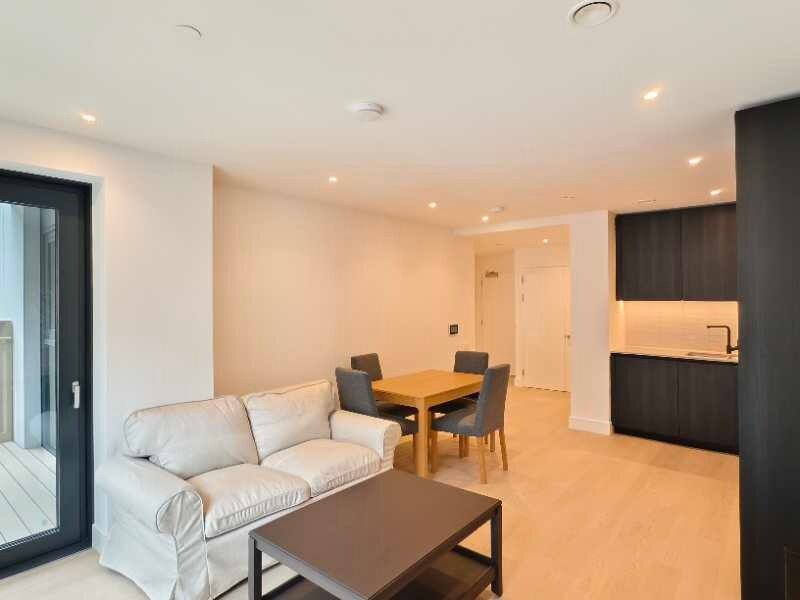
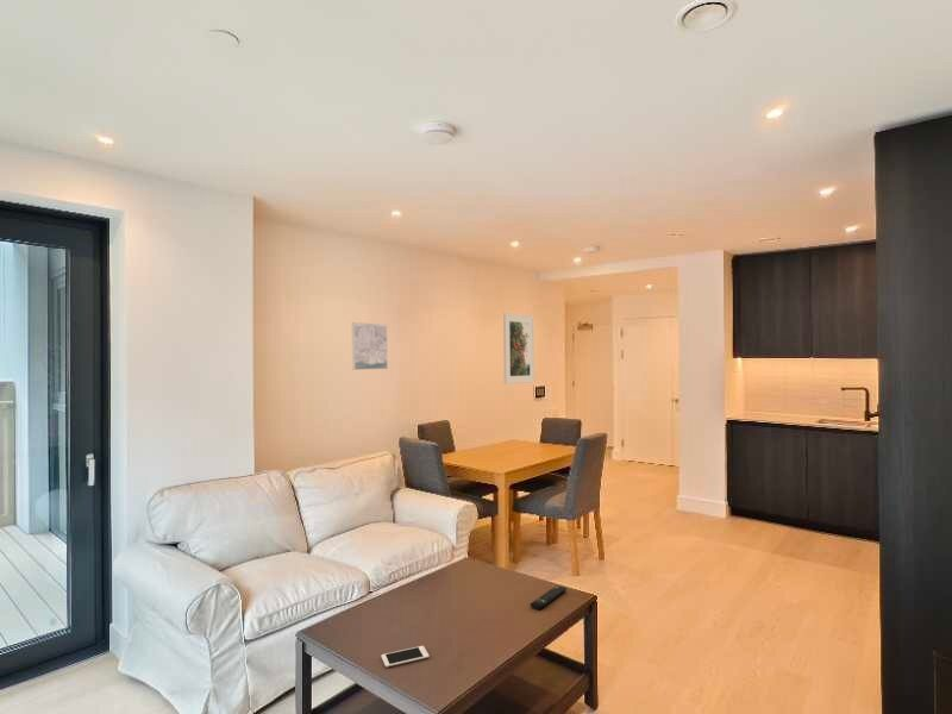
+ remote control (549, 596)
+ cell phone (405, 656)
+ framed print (519, 349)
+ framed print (370, 346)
